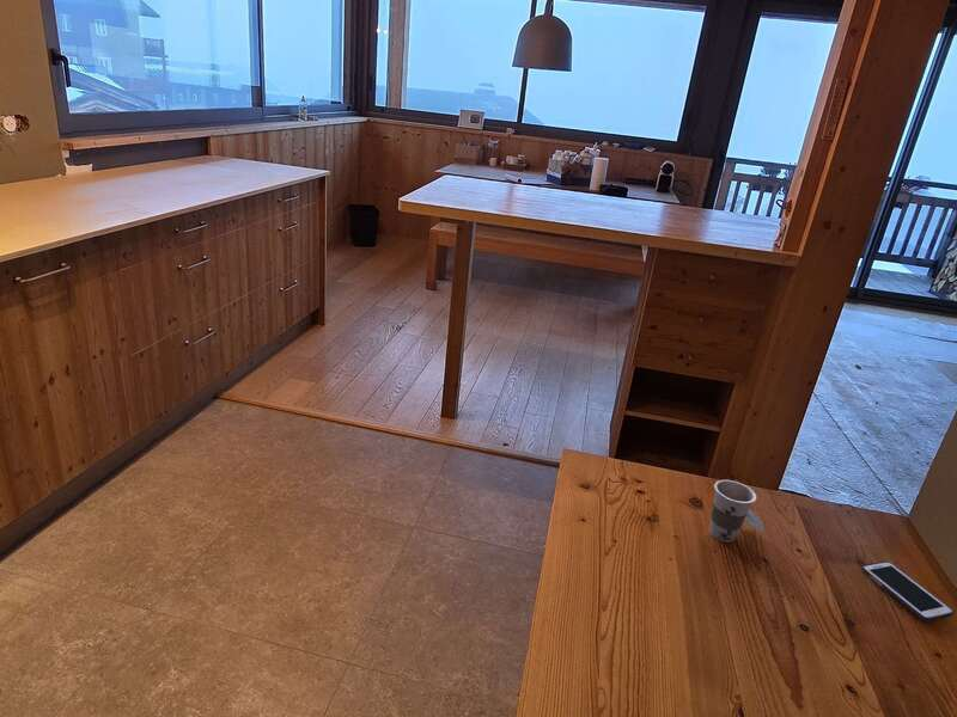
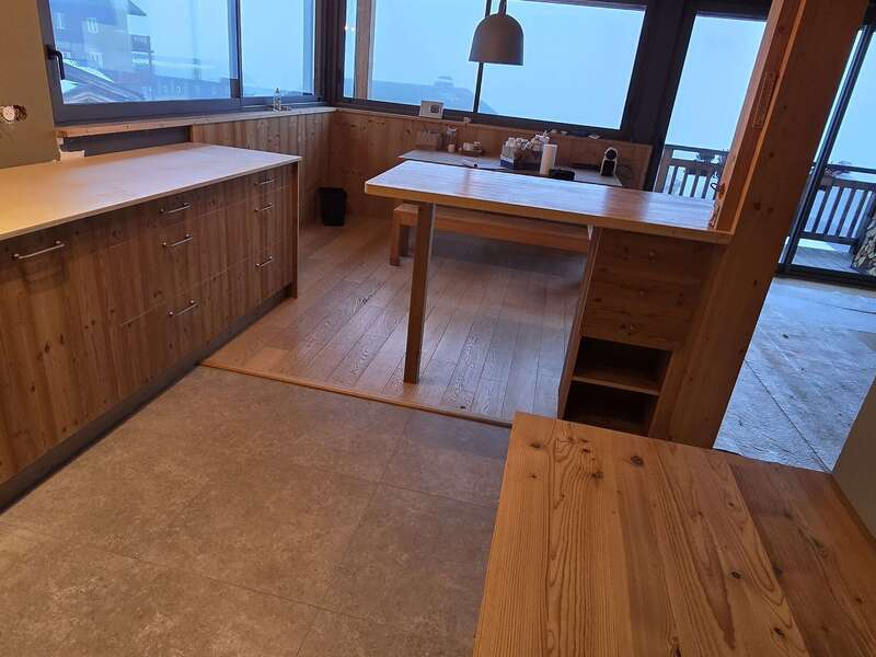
- cell phone (904, 589)
- cup (737, 510)
